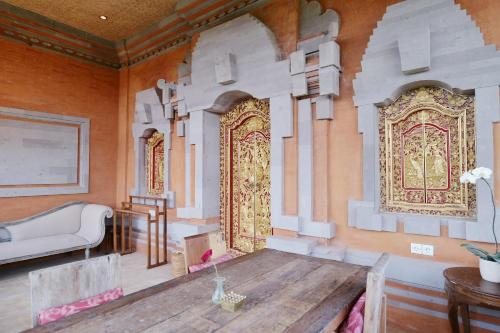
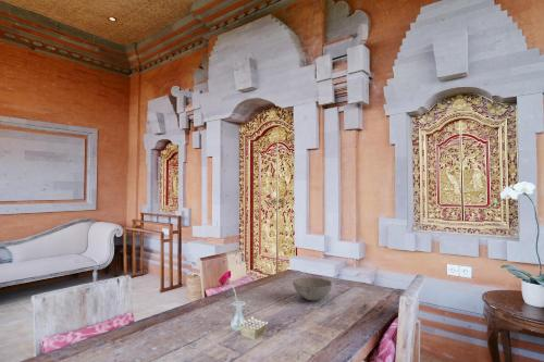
+ bowl (312, 290)
